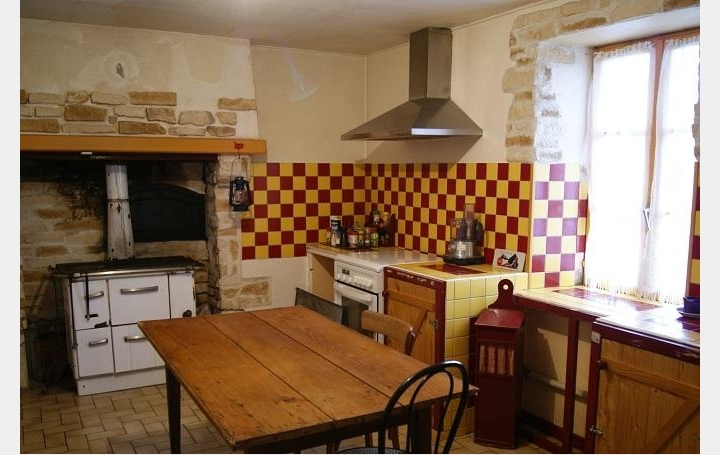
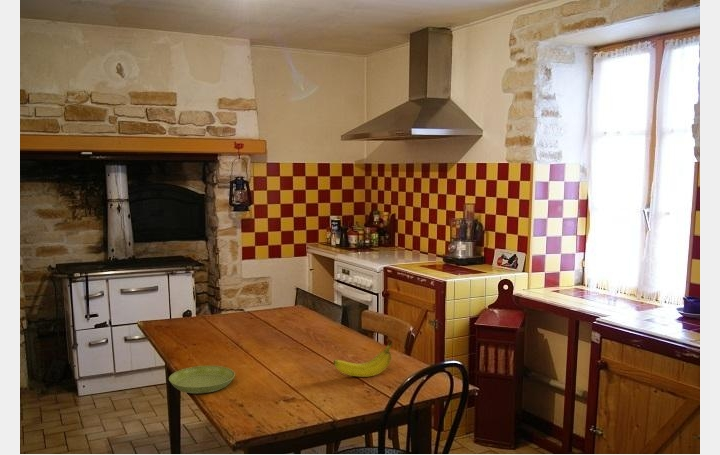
+ saucer (202, 380)
+ fruit (363, 363)
